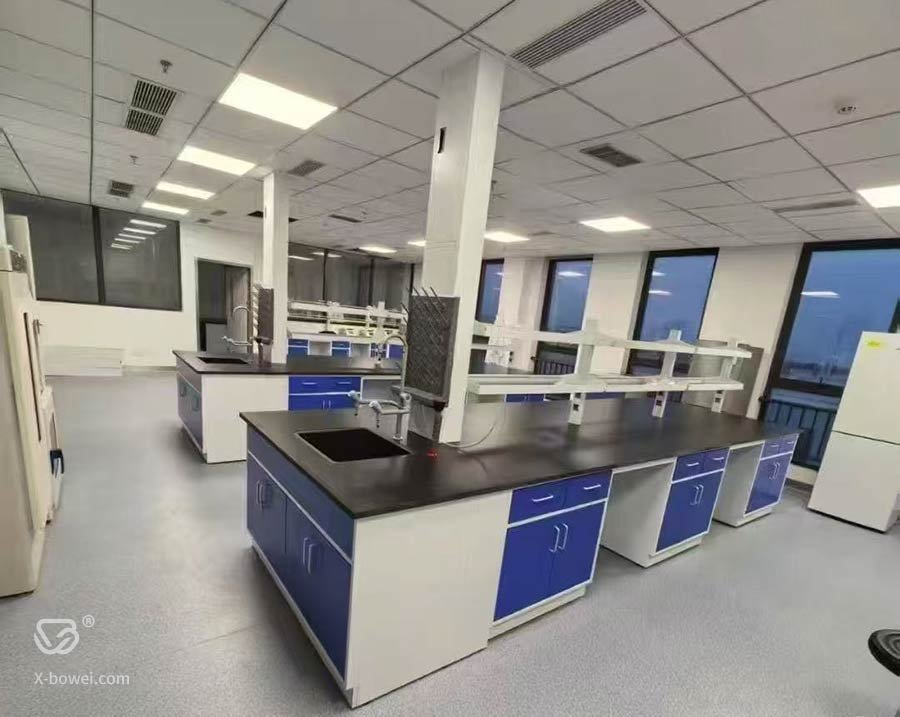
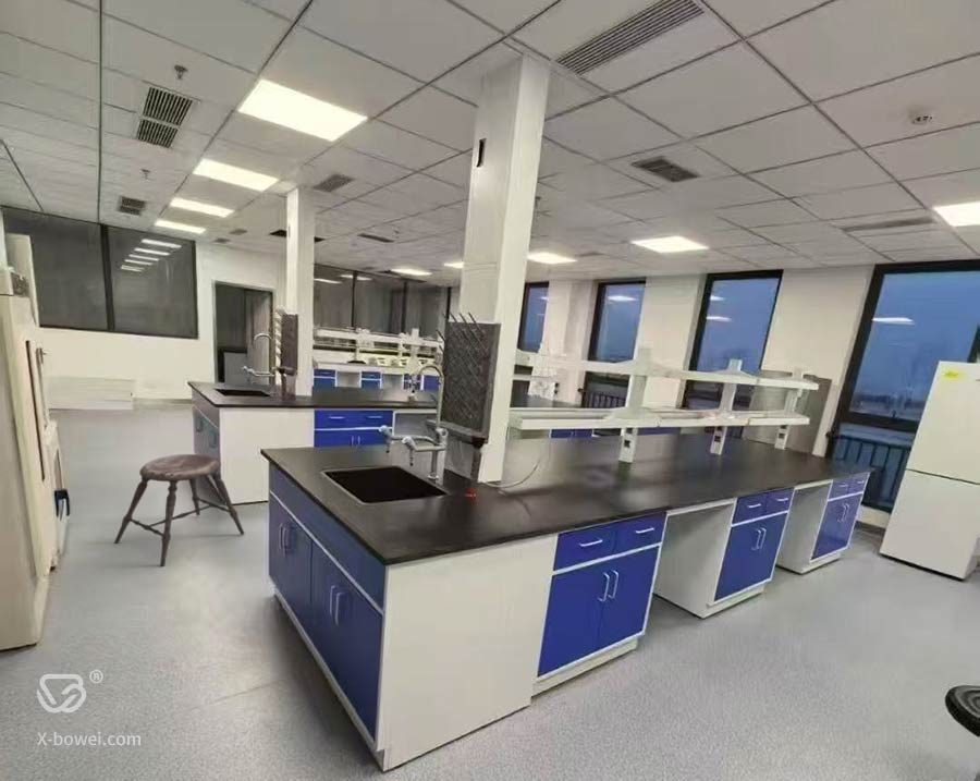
+ stool (175, 500)
